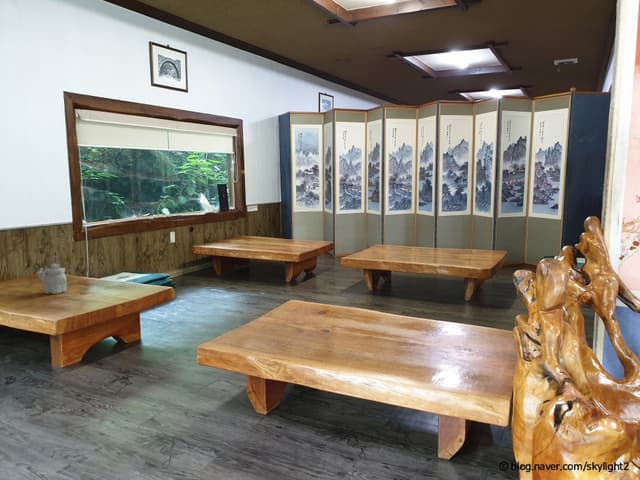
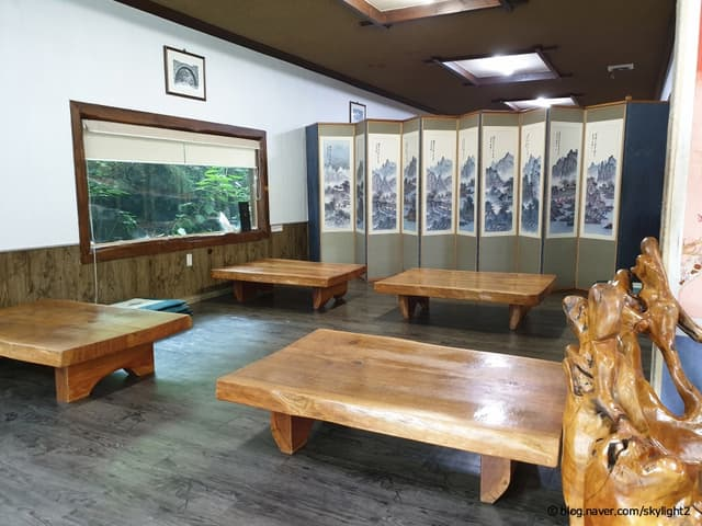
- teapot (51, 277)
